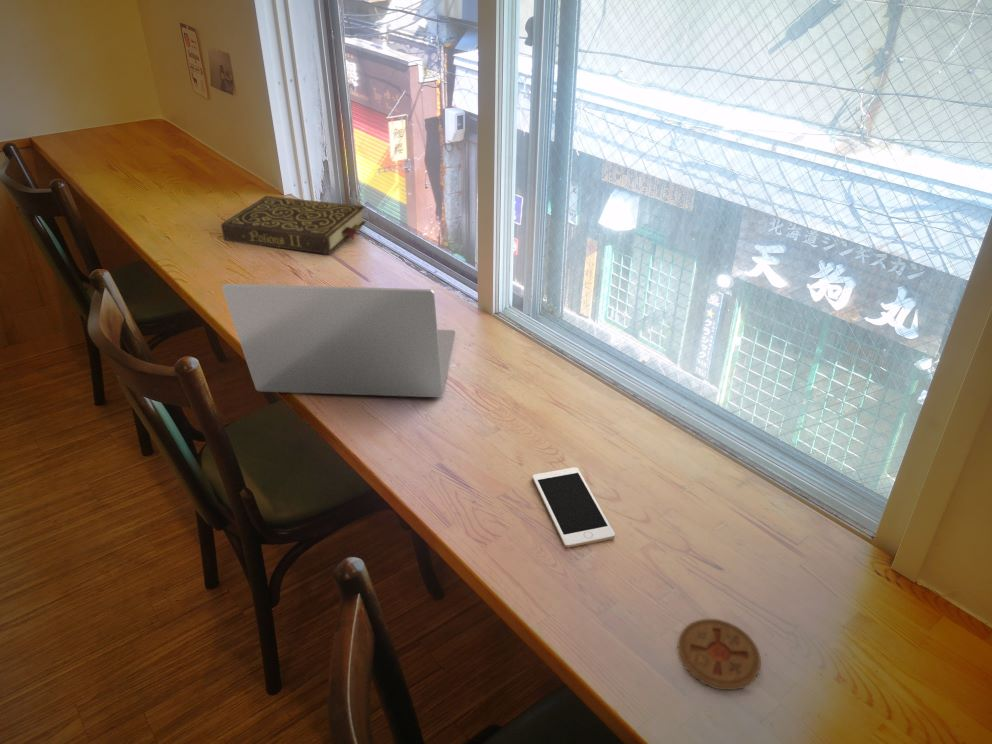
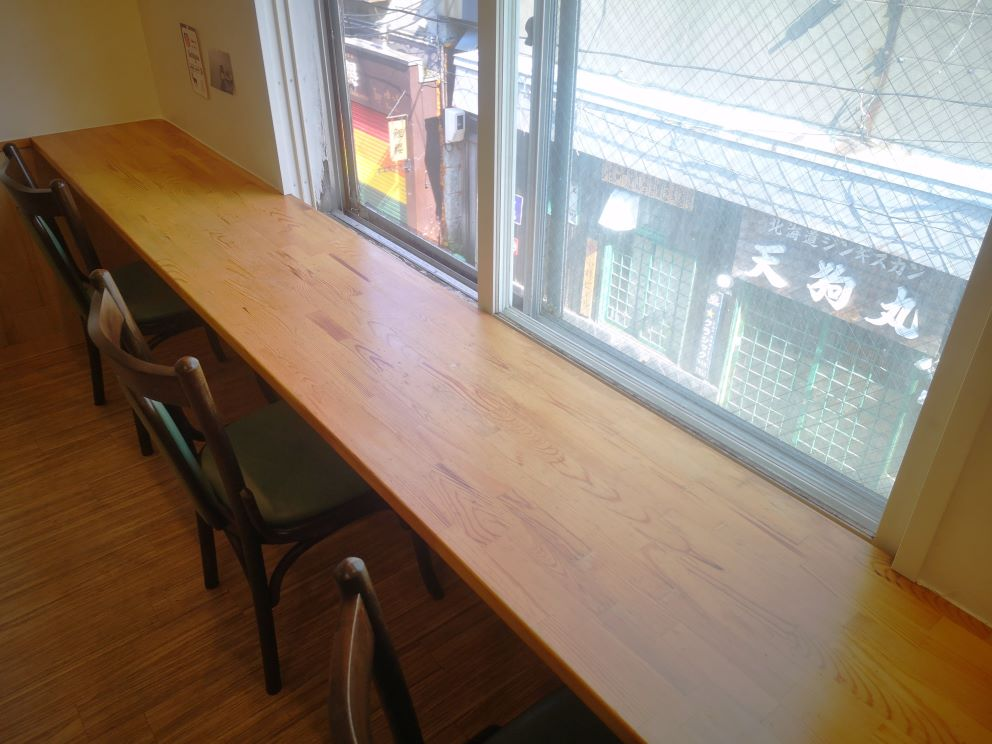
- cell phone (571, 505)
- laptop (354, 311)
- coaster (718, 652)
- book (301, 223)
